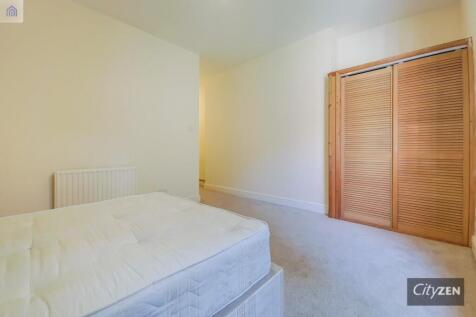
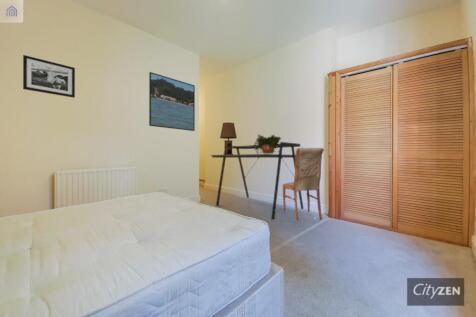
+ picture frame (50, 77)
+ table lamp (228, 139)
+ potted plant (267, 143)
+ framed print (173, 103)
+ desk (250, 169)
+ dining chair (305, 188)
